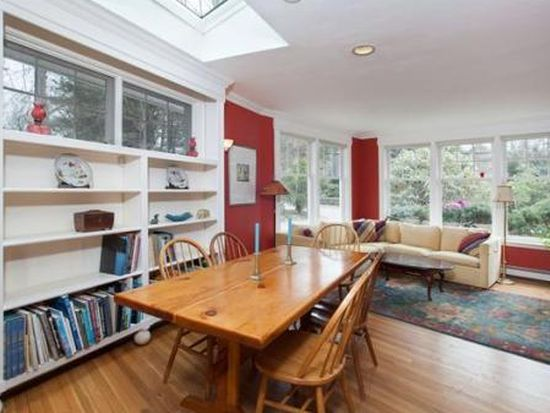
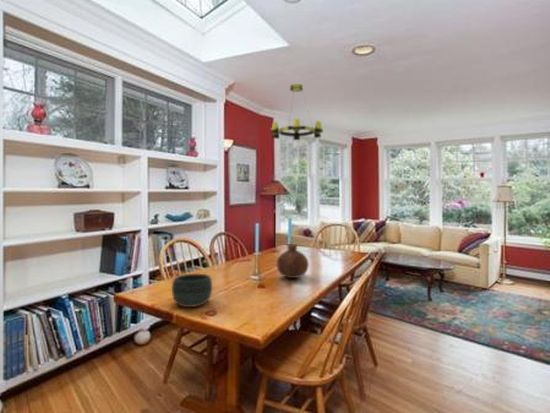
+ chandelier (291, 110)
+ teapot (291, 261)
+ bowl (192, 290)
